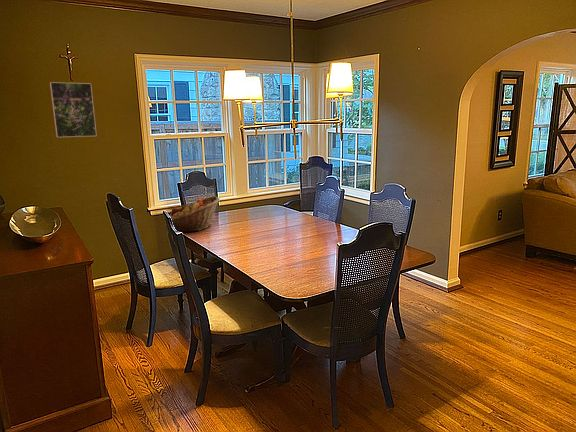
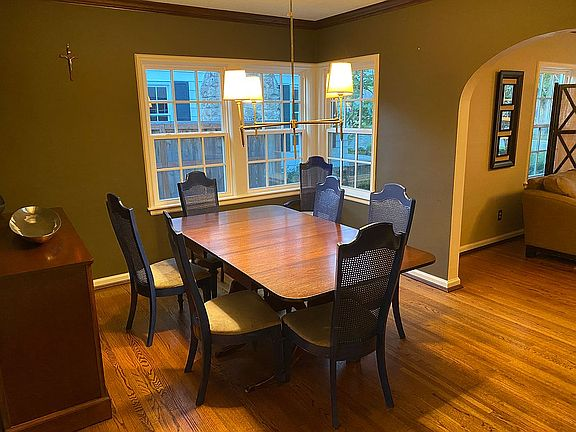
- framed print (74, 110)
- fruit basket (193, 213)
